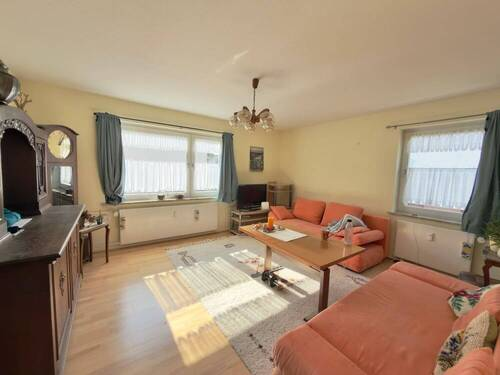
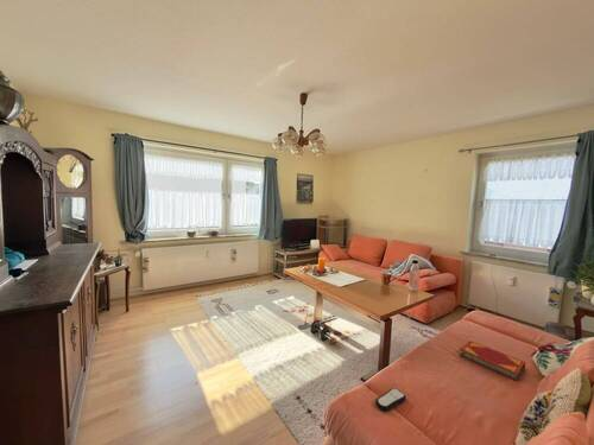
+ remote control (390, 399)
+ hardback book (491, 358)
